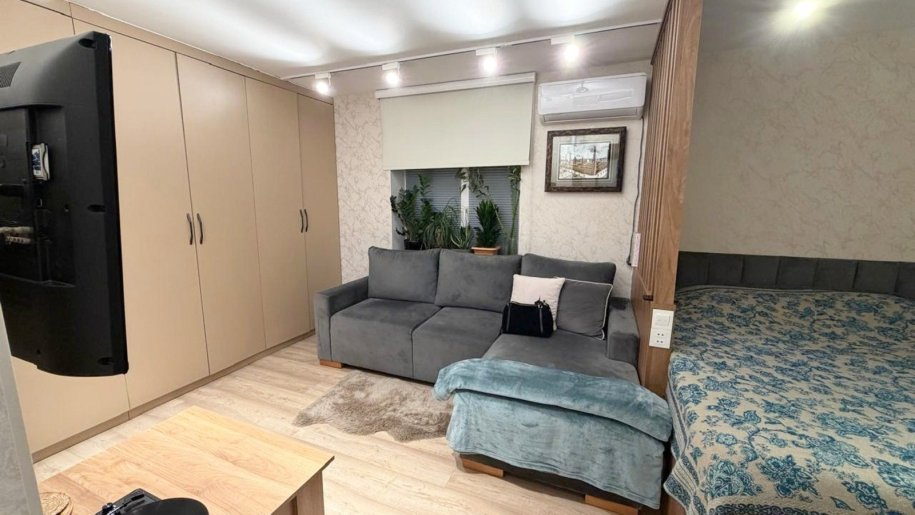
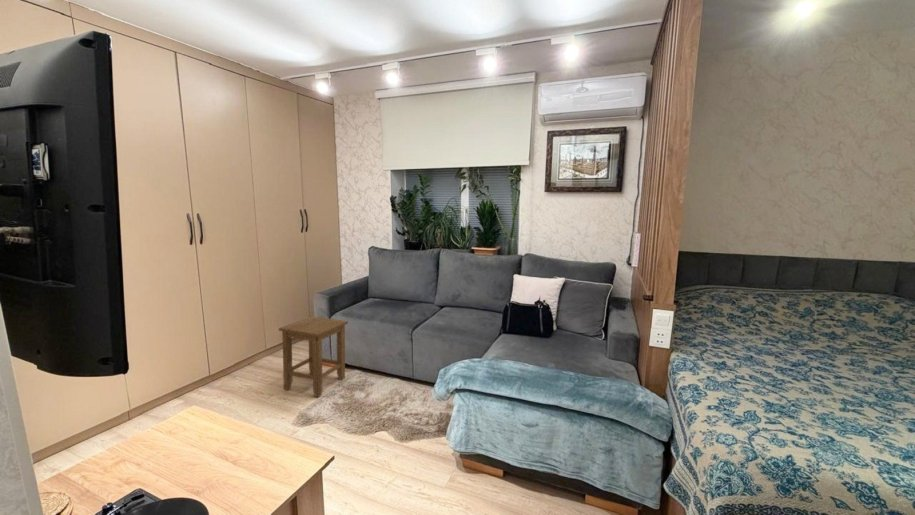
+ stool (315, 354)
